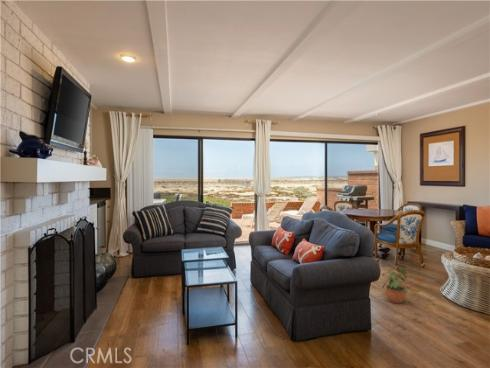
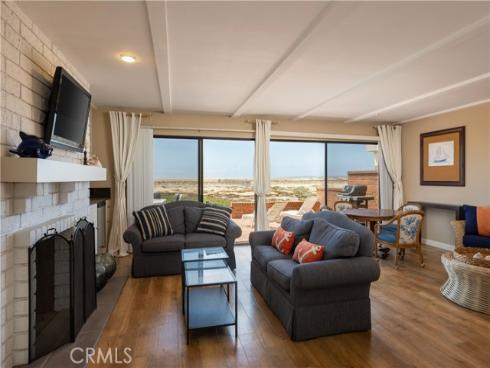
- potted plant (397, 283)
